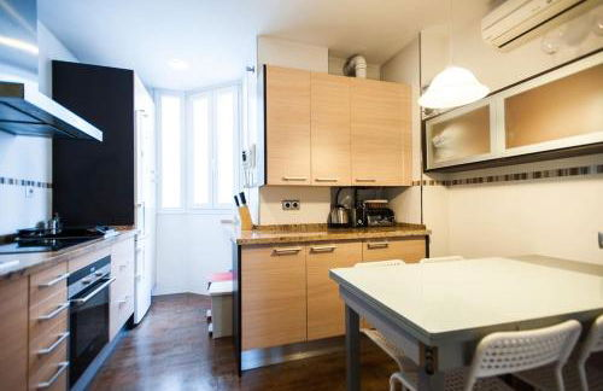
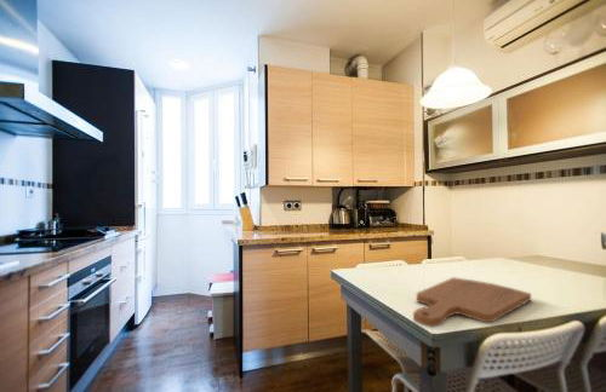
+ cutting board (467, 298)
